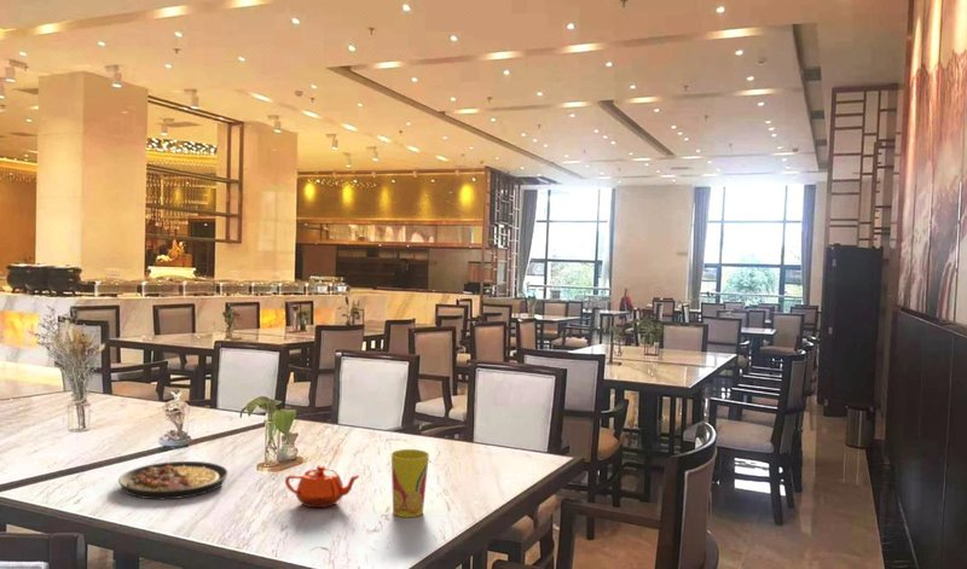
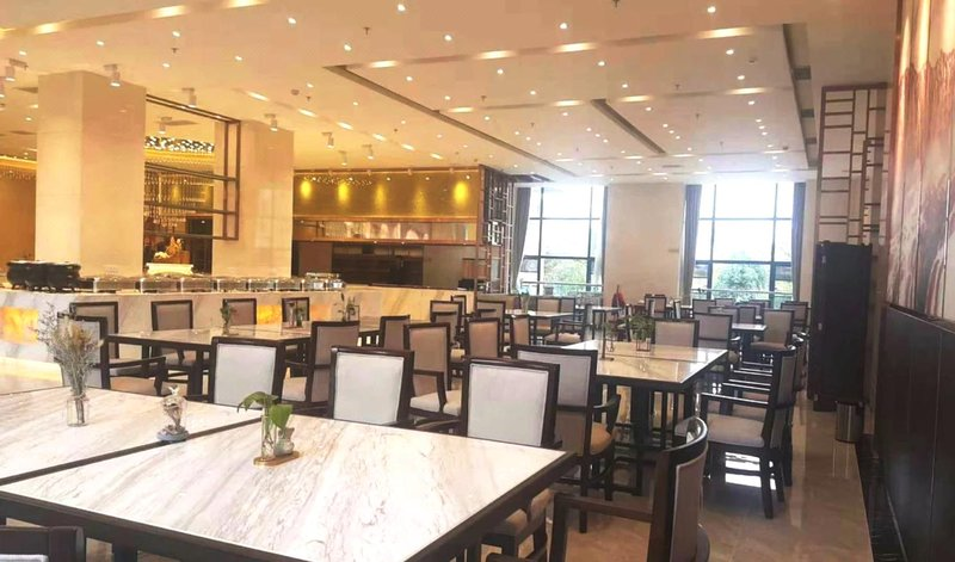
- plate (174, 477)
- cup (409, 482)
- teapot (323, 484)
